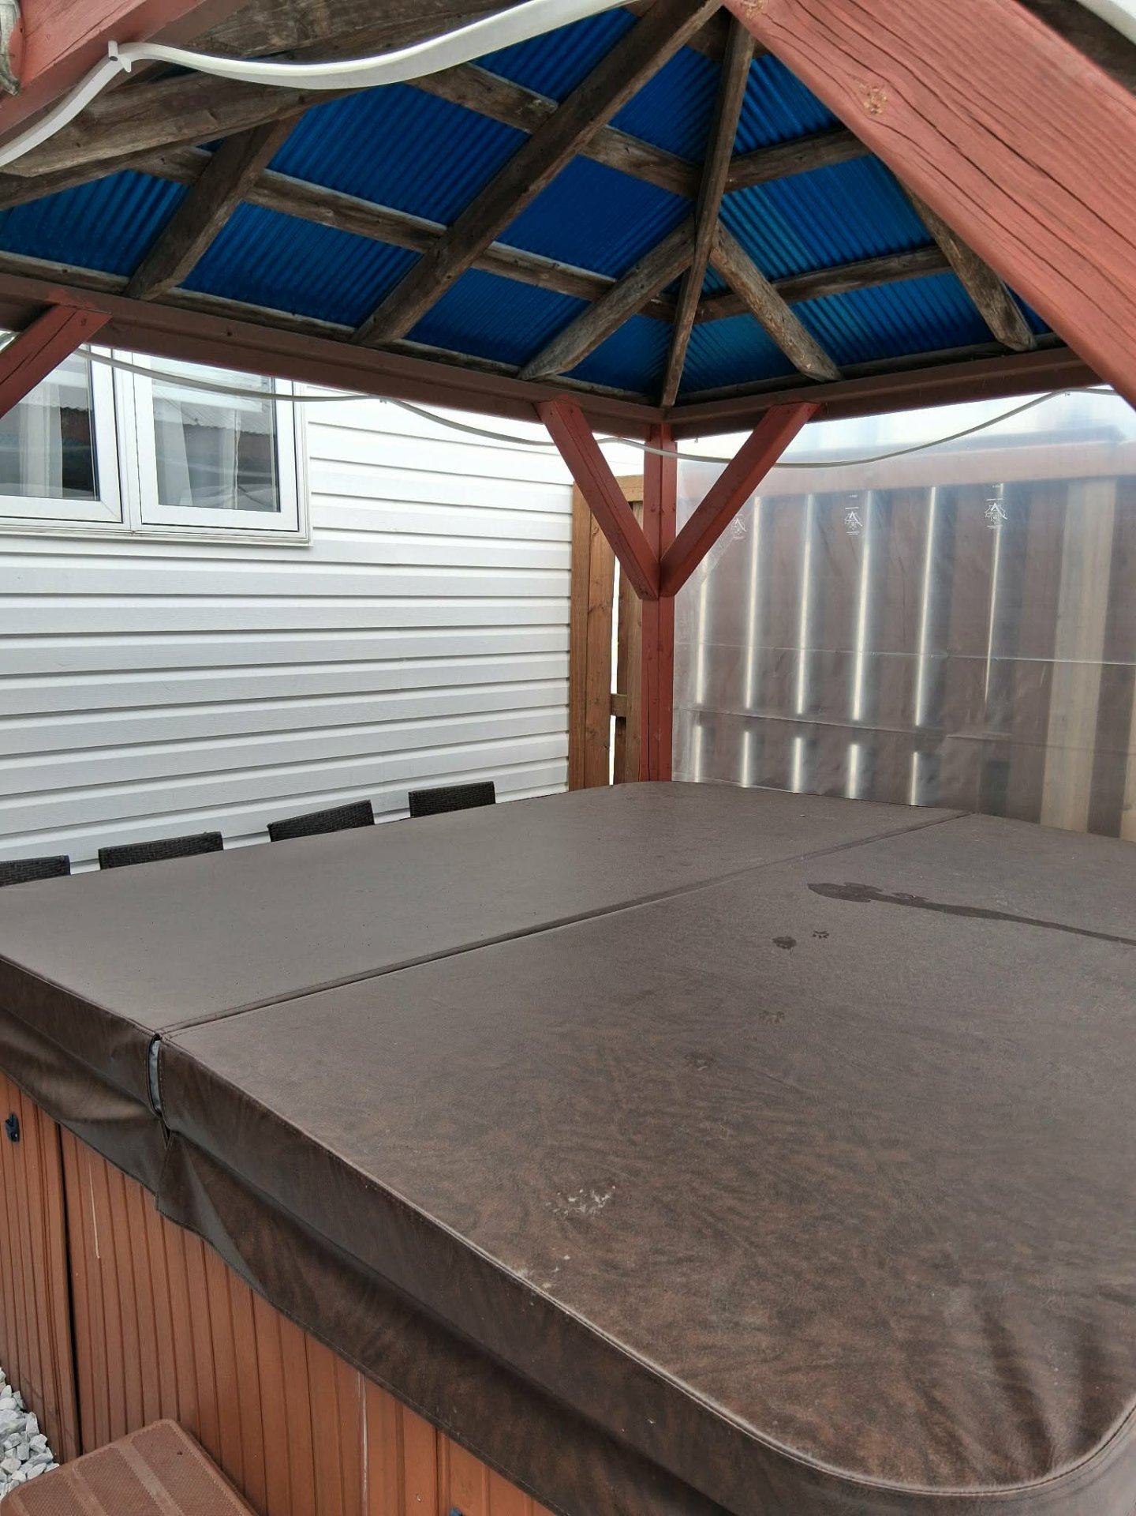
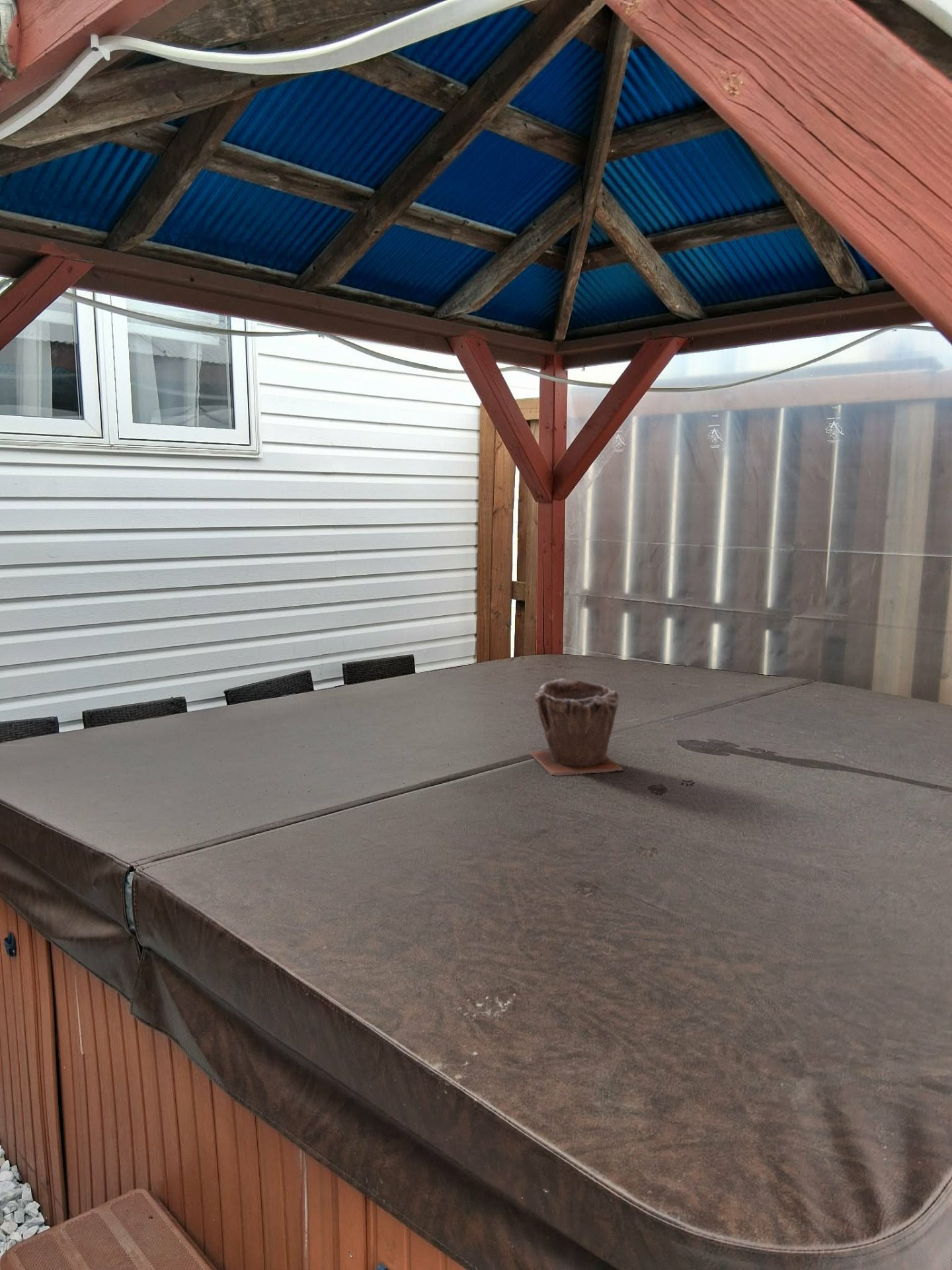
+ plant pot (576, 724)
